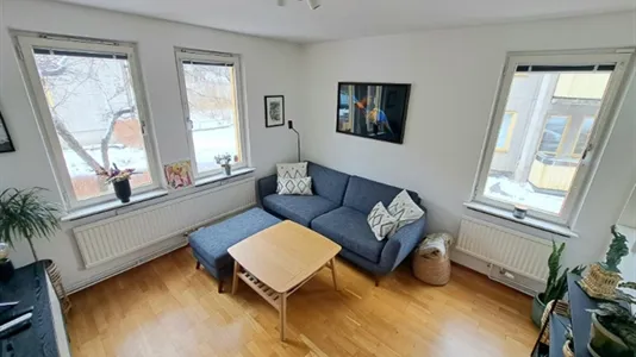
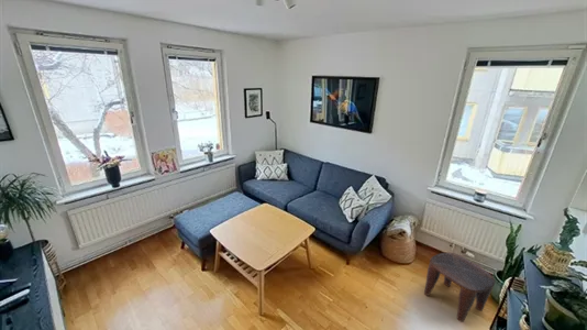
+ stool (456, 284)
